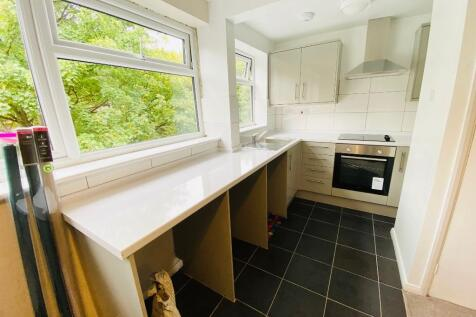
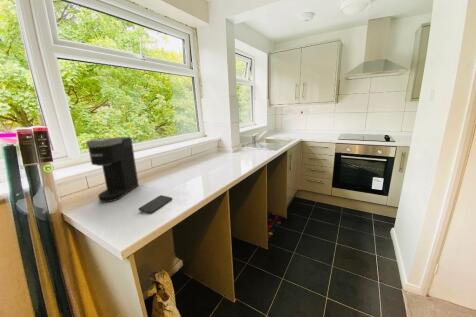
+ smartphone (156, 203)
+ coffee maker (115, 165)
